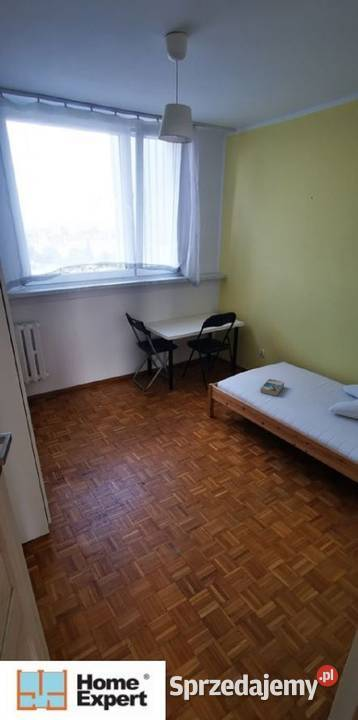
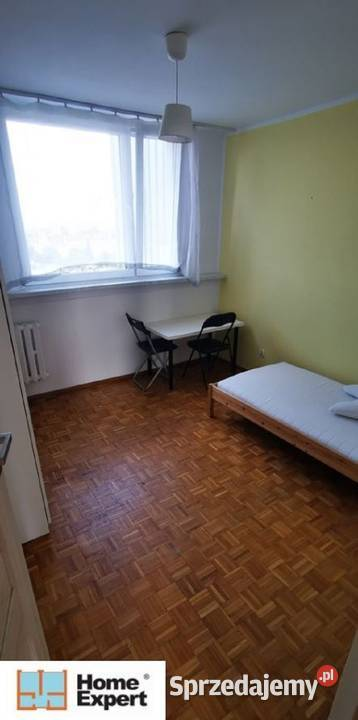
- book (272, 387)
